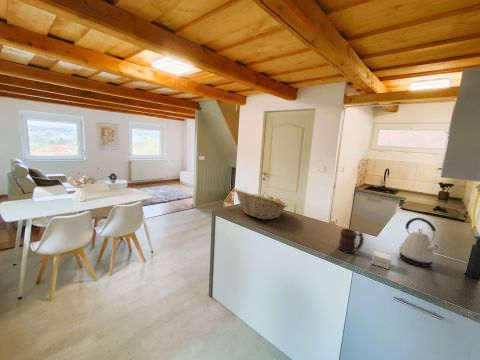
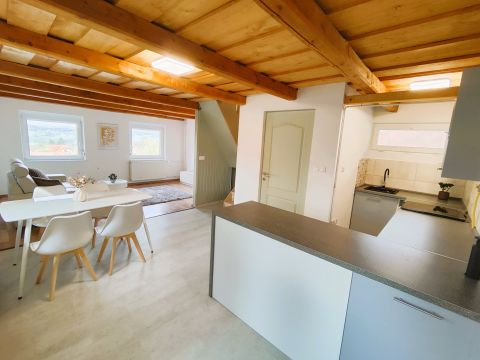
- fruit basket (259, 201)
- mug (351, 240)
- kettle (419, 240)
- small box (381, 259)
